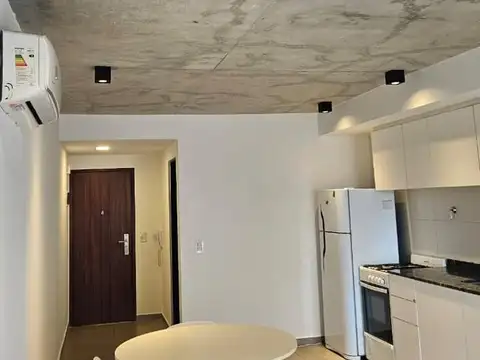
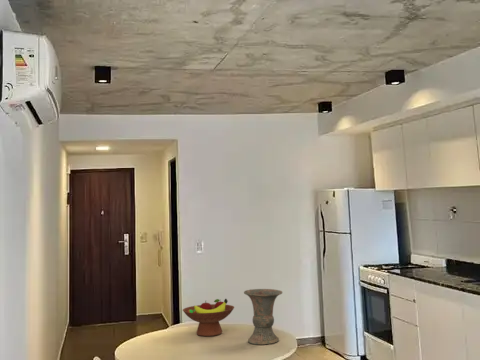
+ fruit bowl (208, 316)
+ vase (264, 315)
